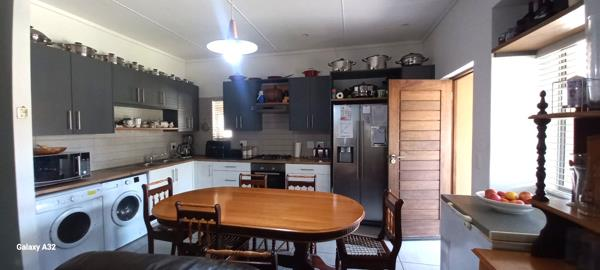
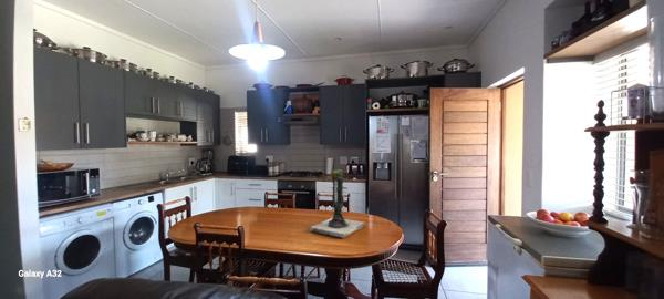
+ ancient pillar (338, 196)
